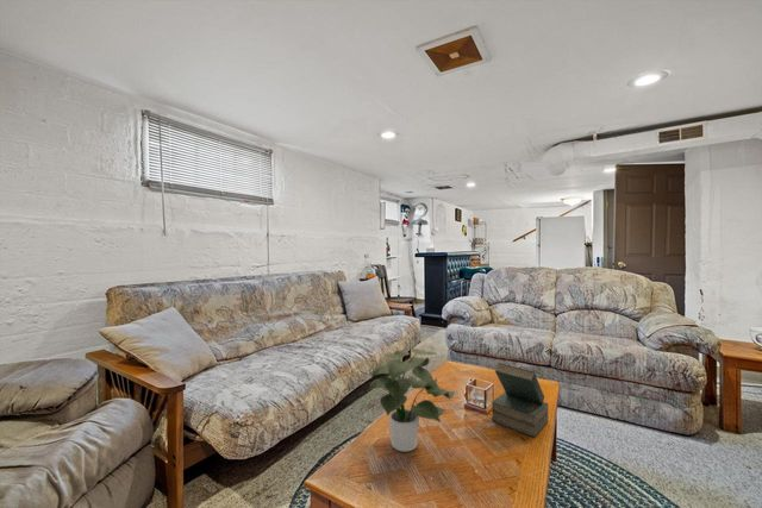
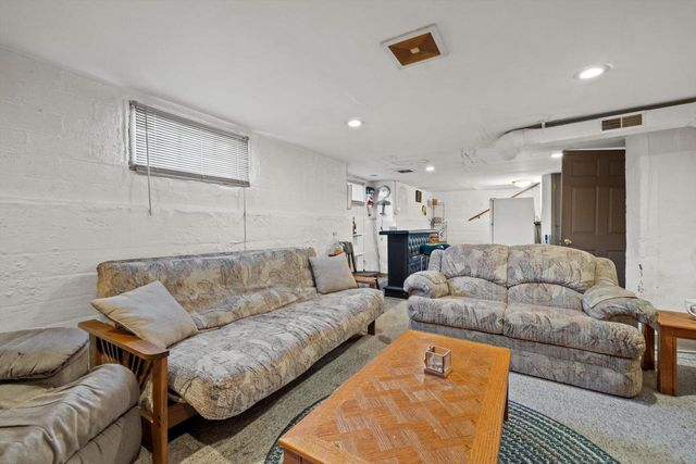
- potted plant (405, 396)
- book (519, 393)
